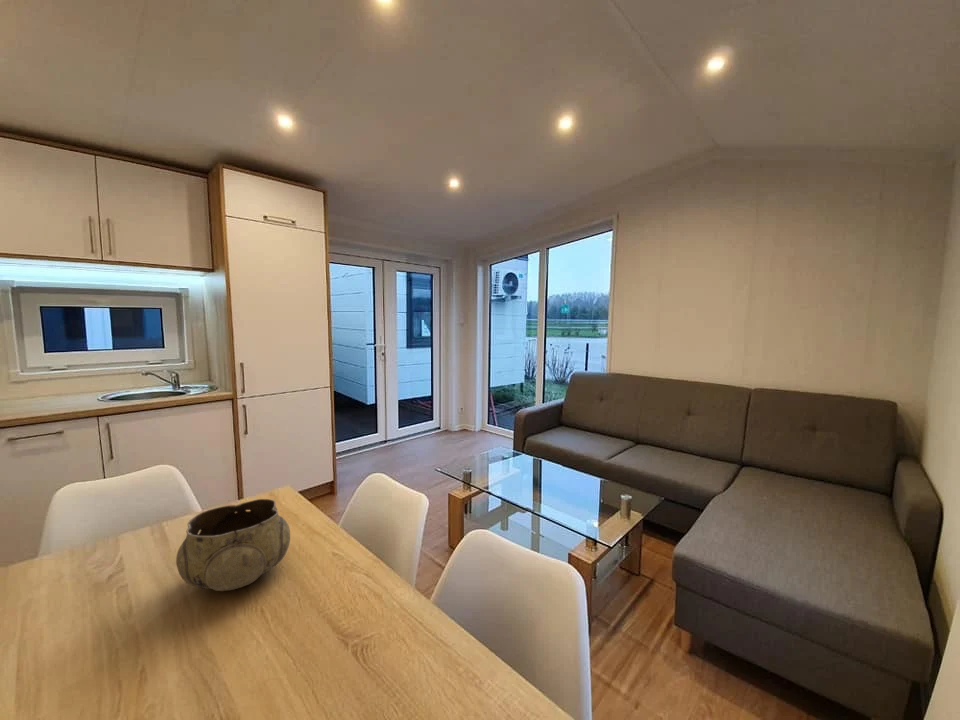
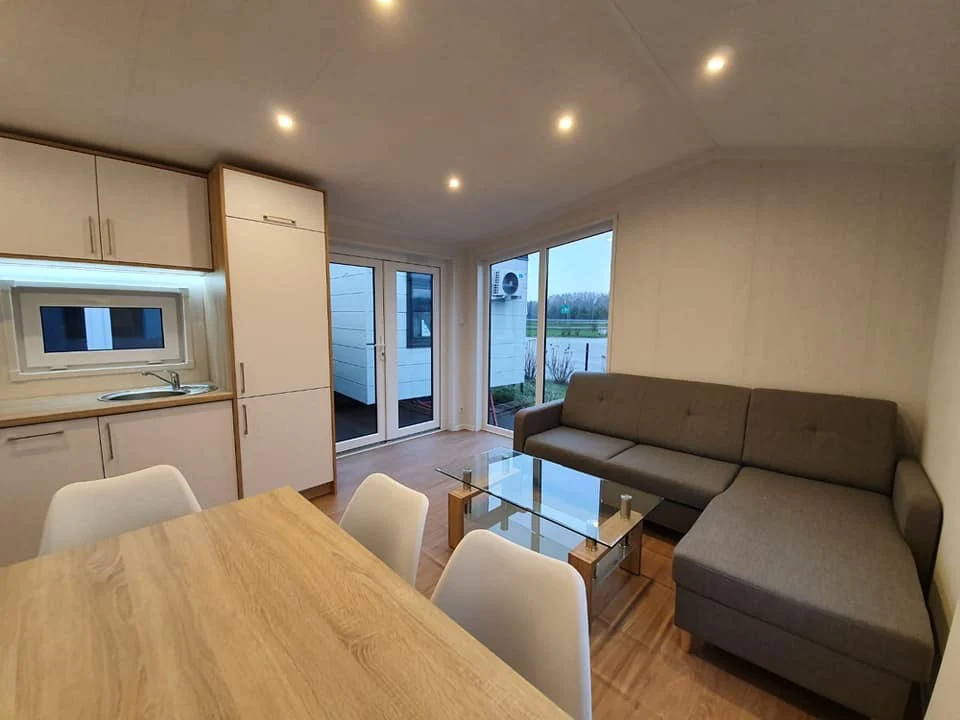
- decorative bowl (236, 546)
